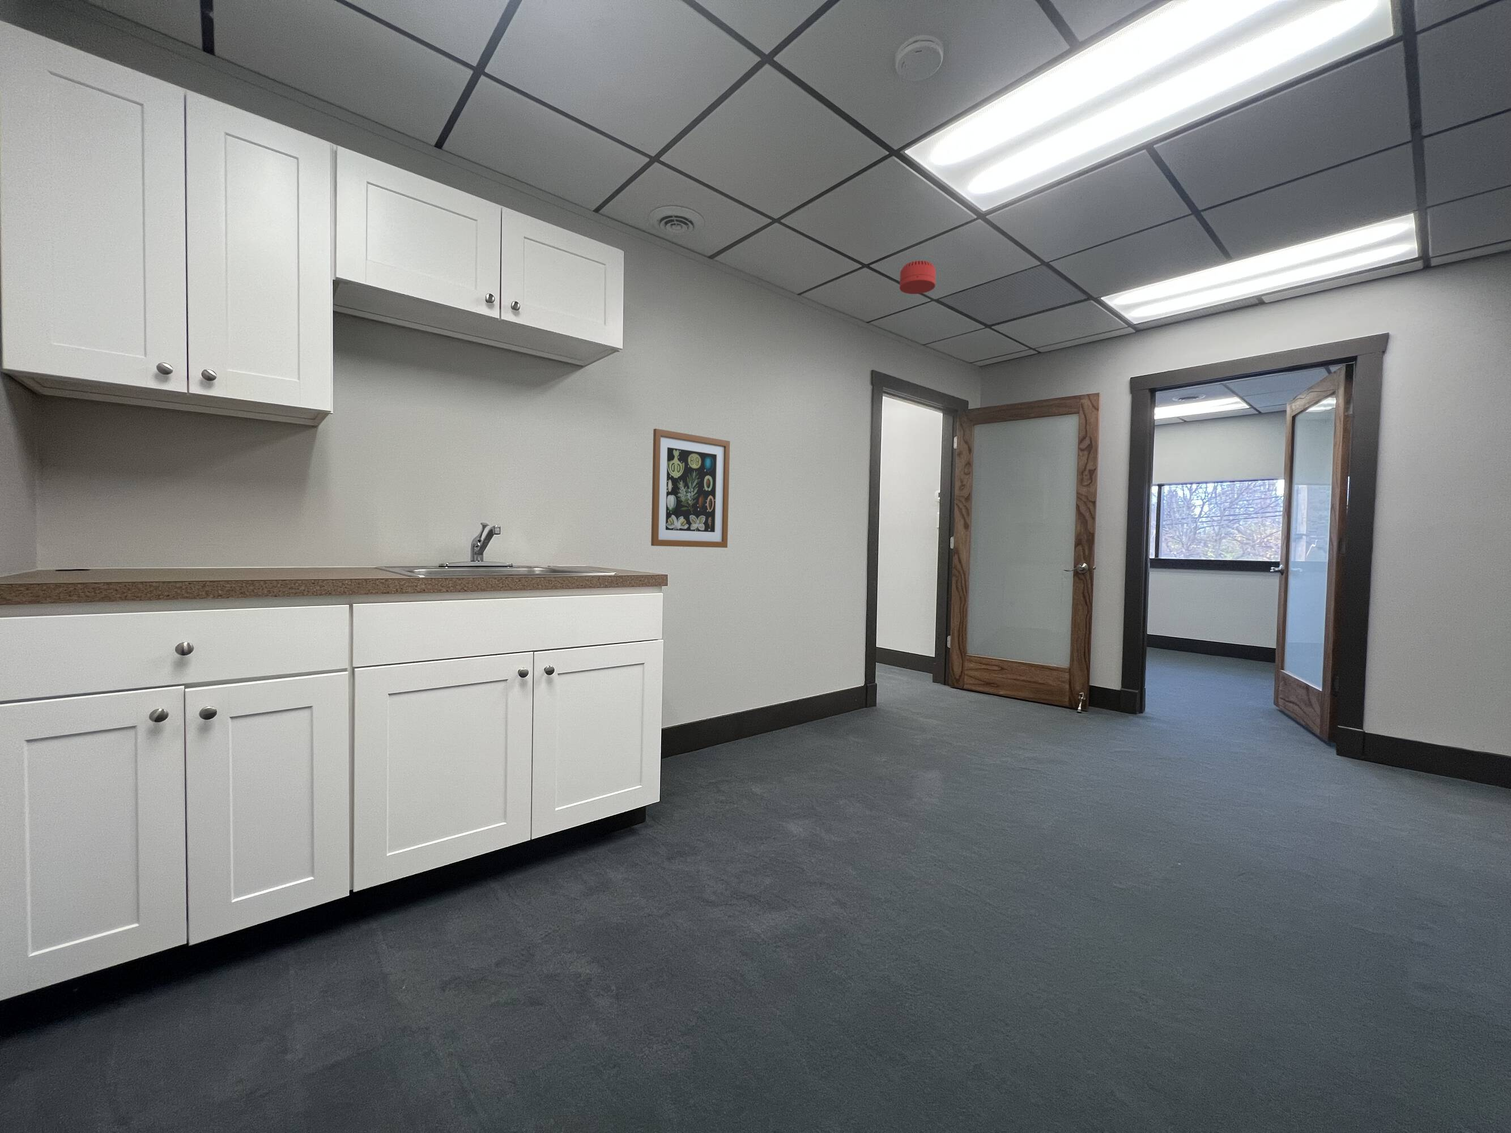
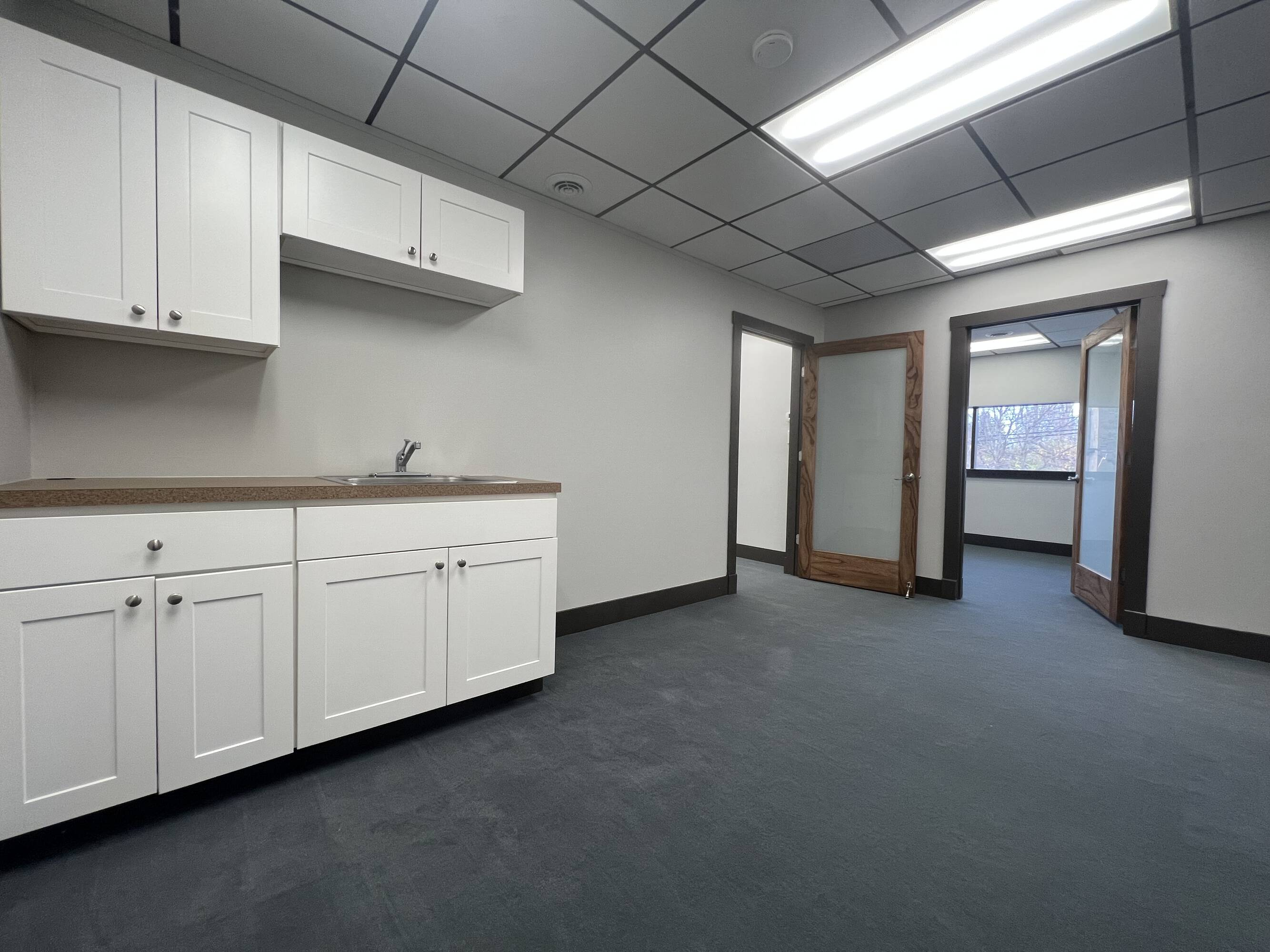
- smoke detector (917, 276)
- wall art (691, 492)
